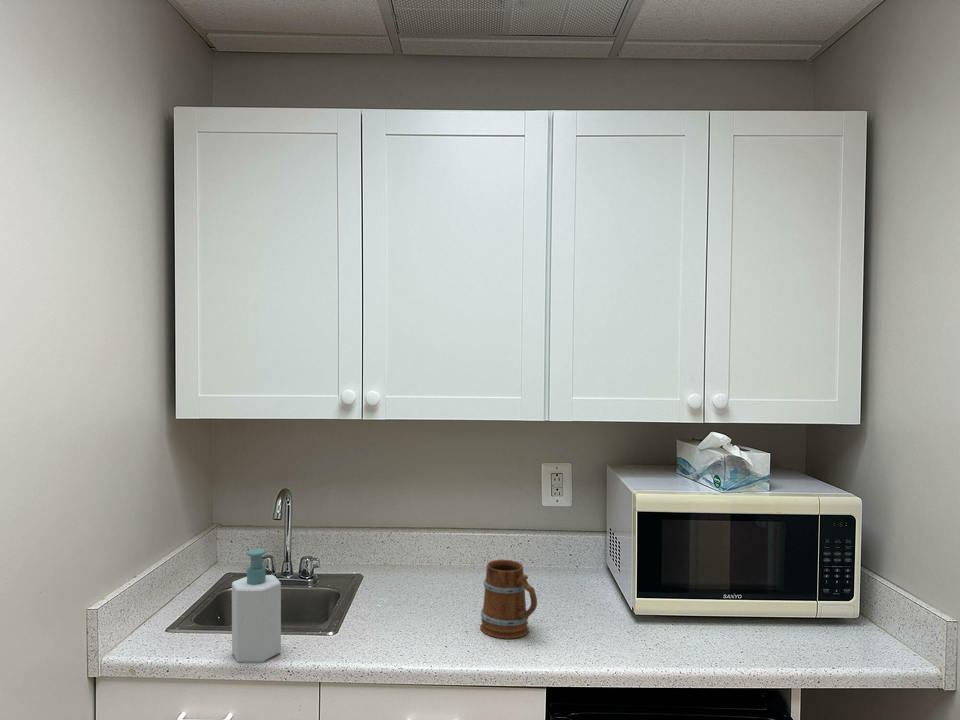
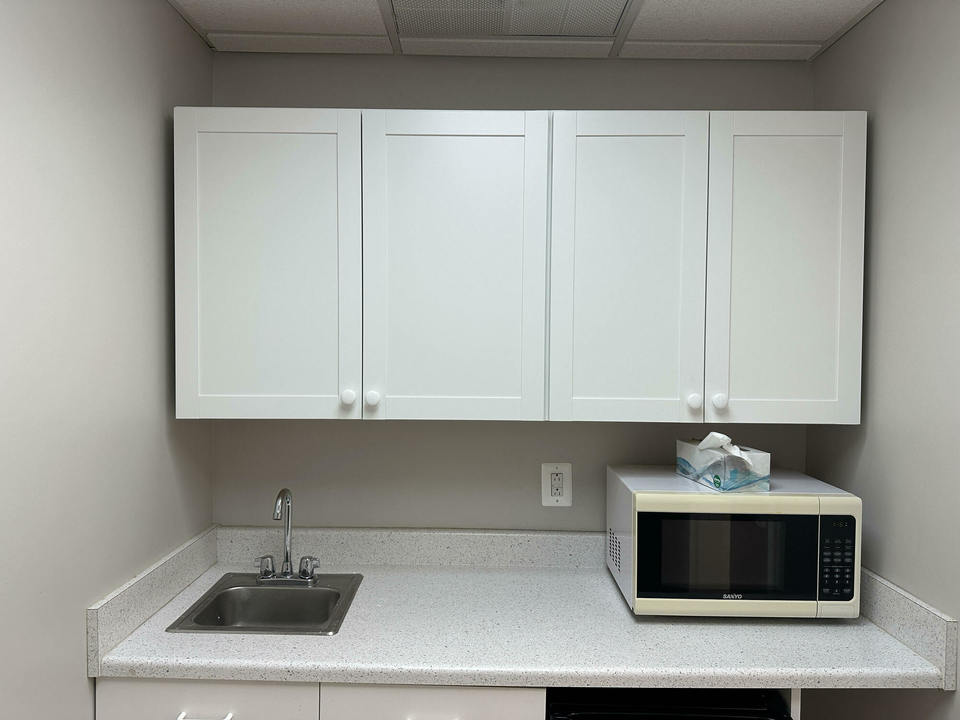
- soap bottle (256, 602)
- mug (510, 599)
